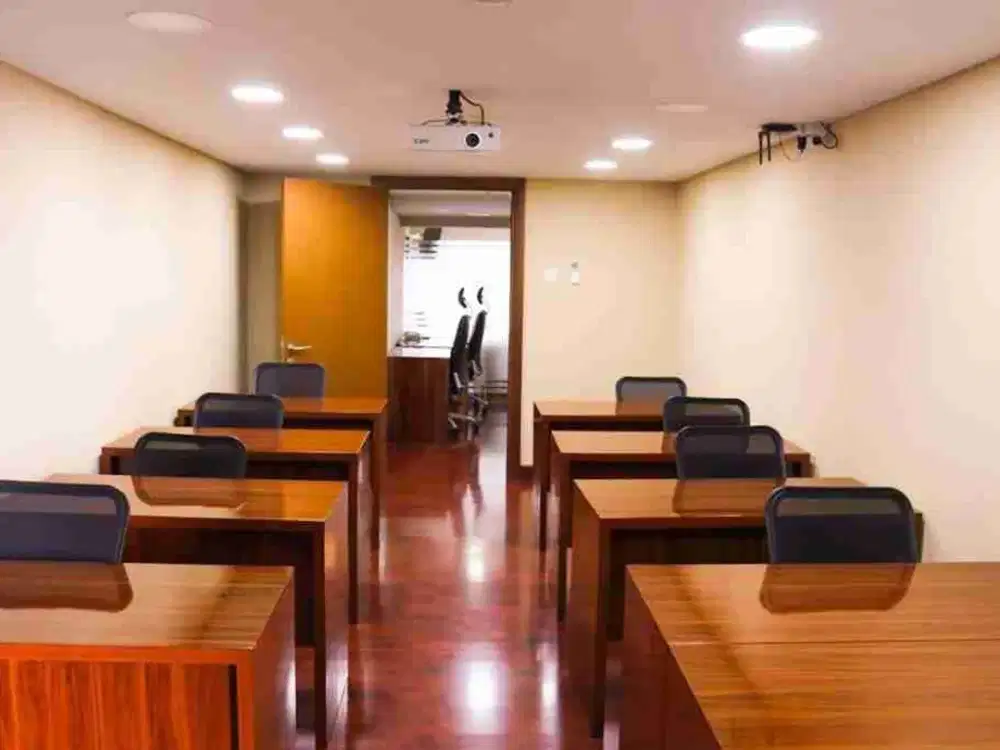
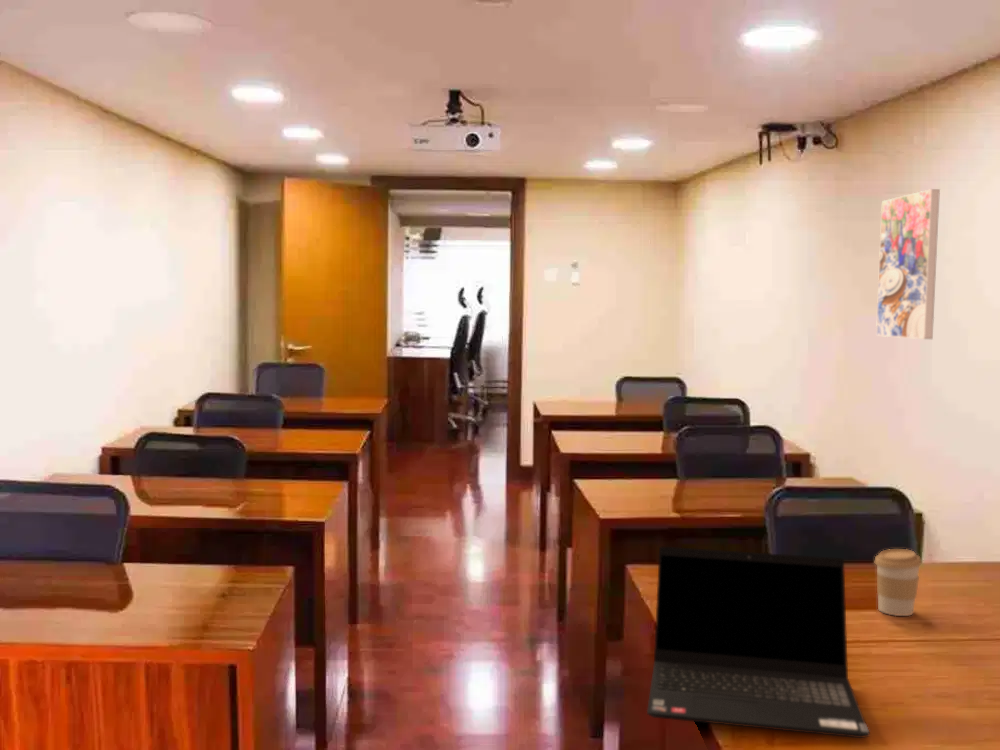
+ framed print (905, 266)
+ coffee cup (896, 581)
+ laptop computer (752, 633)
